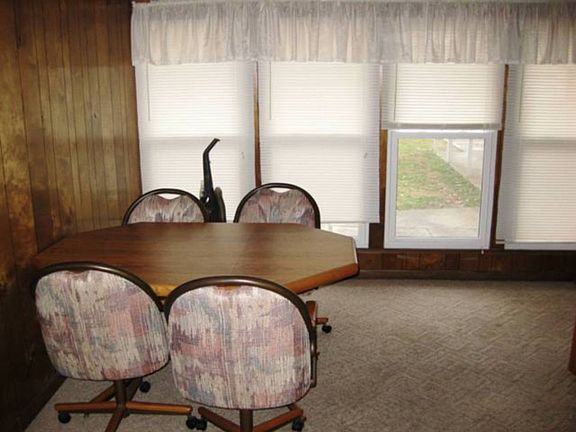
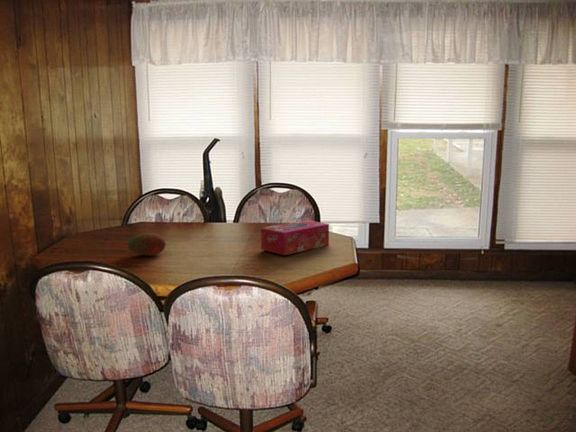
+ tissue box (295, 236)
+ fruit (147, 244)
